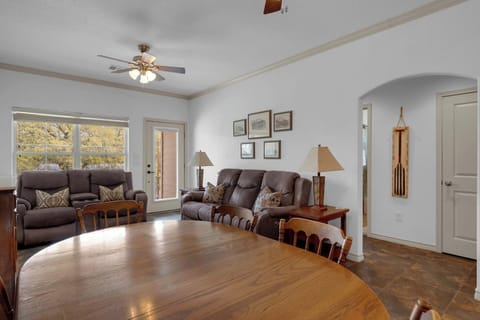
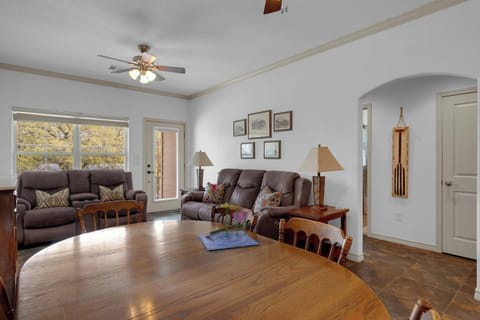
+ flower (227, 210)
